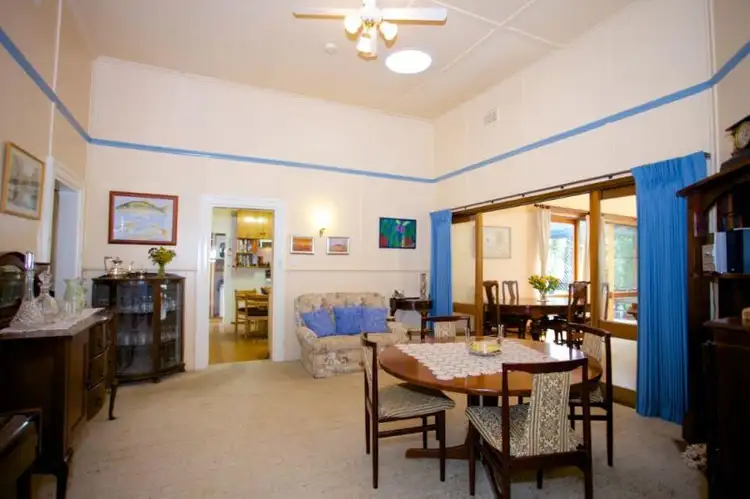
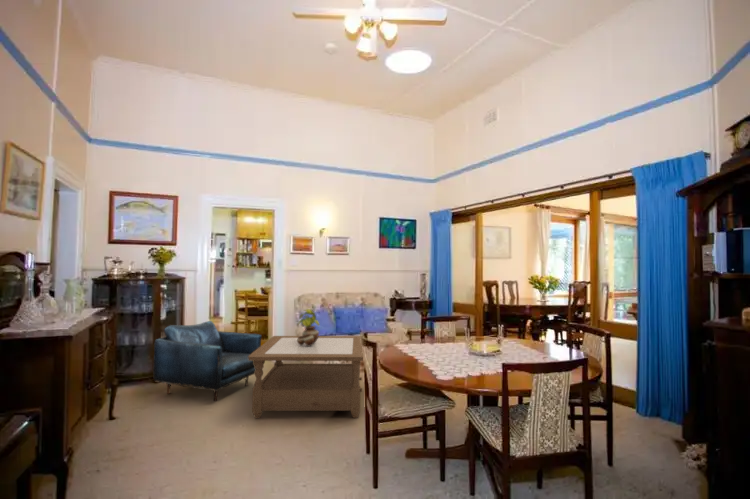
+ armchair (210, 356)
+ coffee table (313, 372)
+ potted plant (307, 326)
